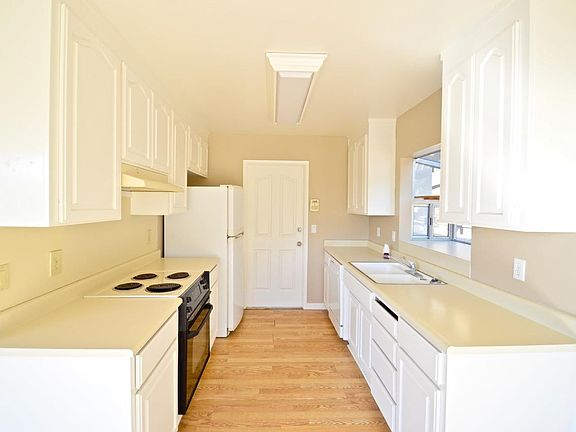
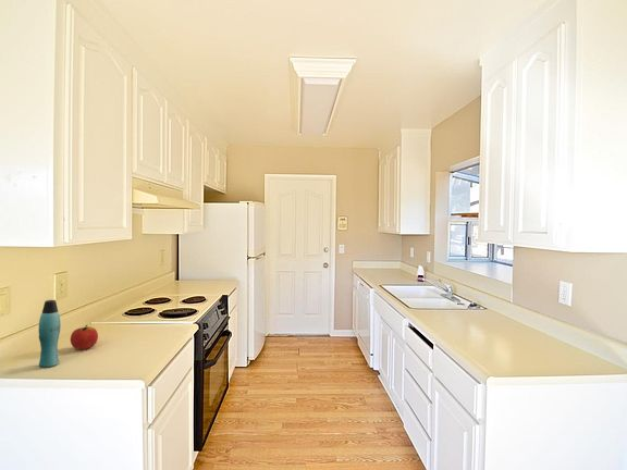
+ apple (84, 336)
+ bottle (49, 332)
